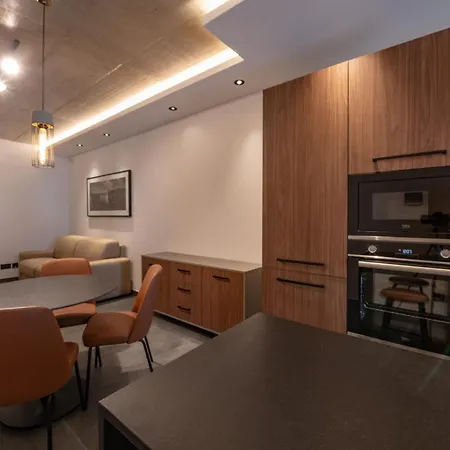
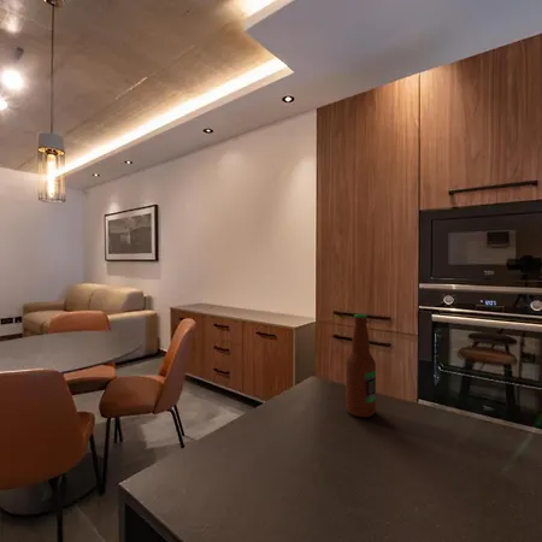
+ bottle (360, 363)
